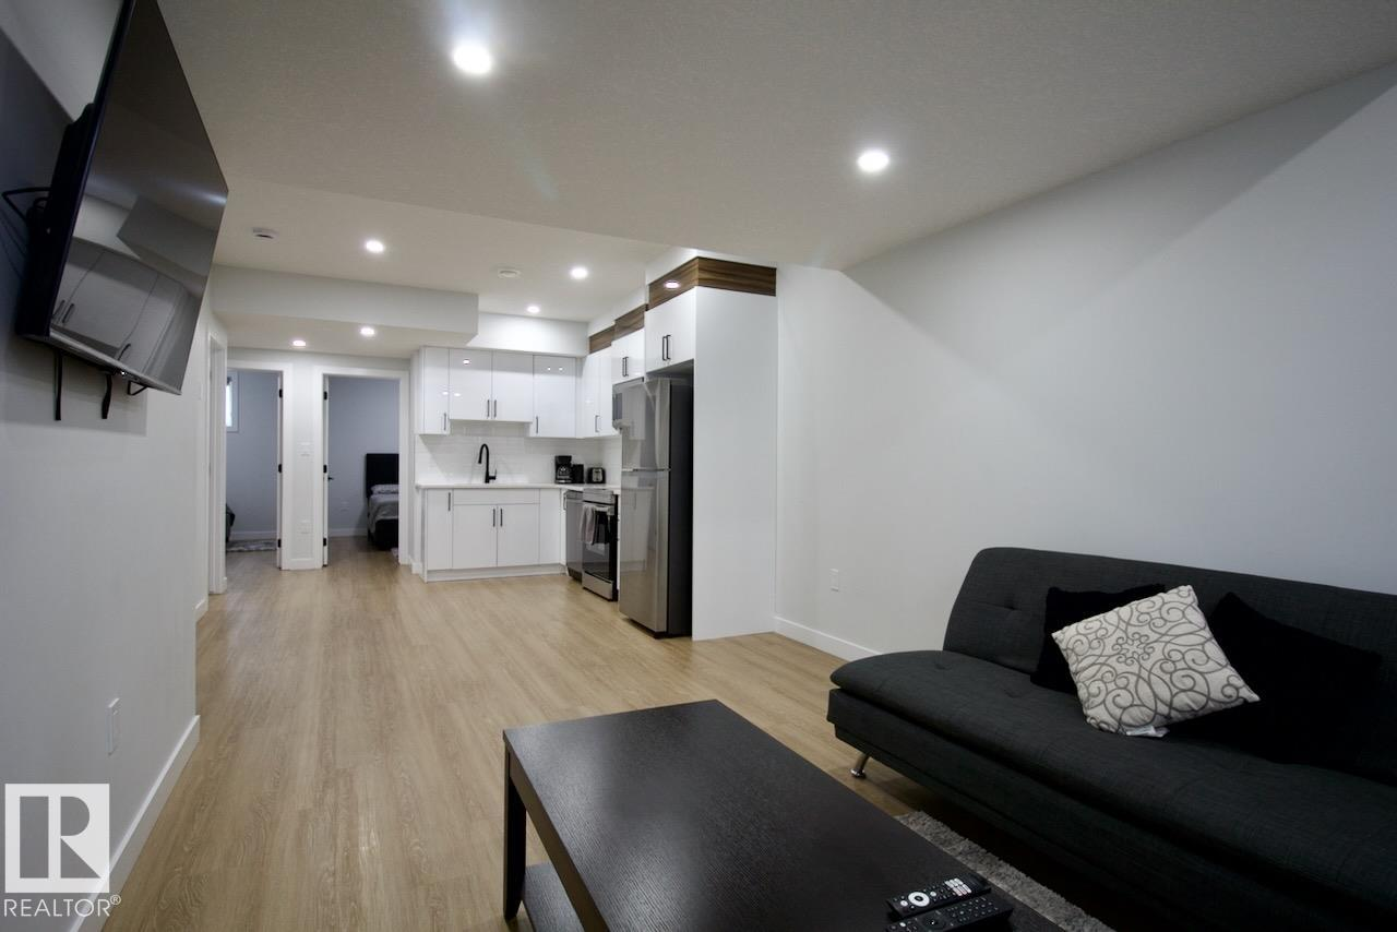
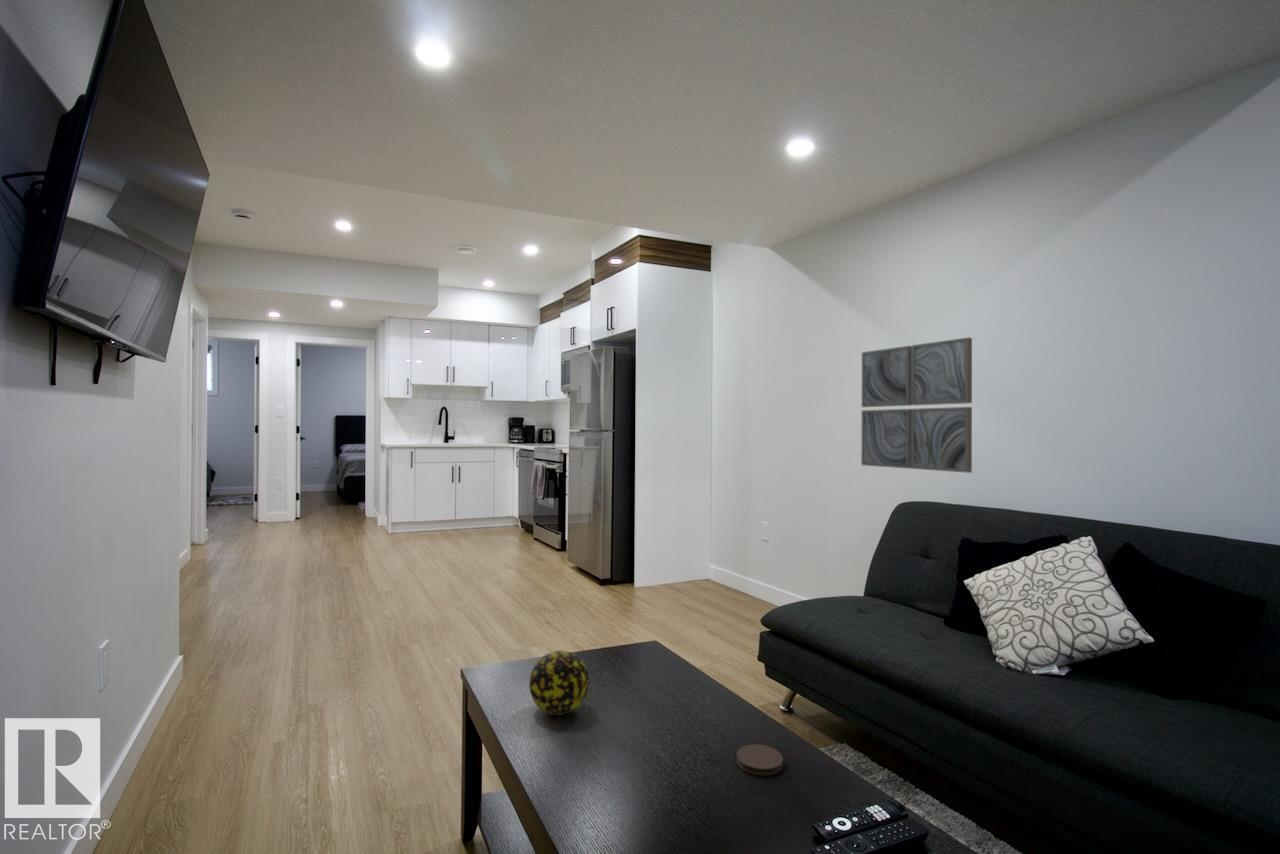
+ wall art (911, 405)
+ coaster (759, 759)
+ decorative ball (559, 682)
